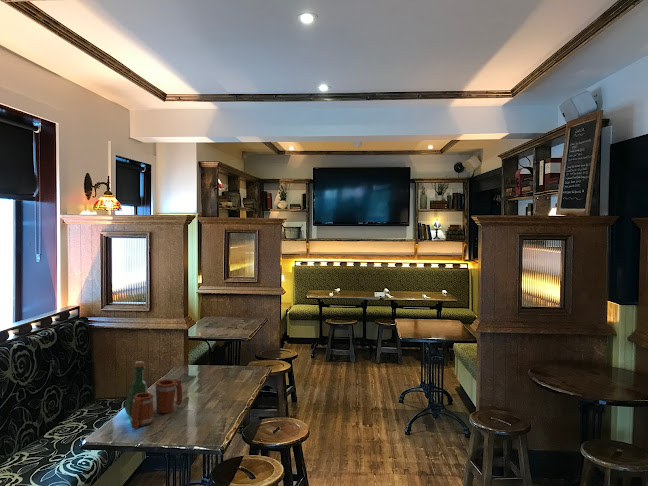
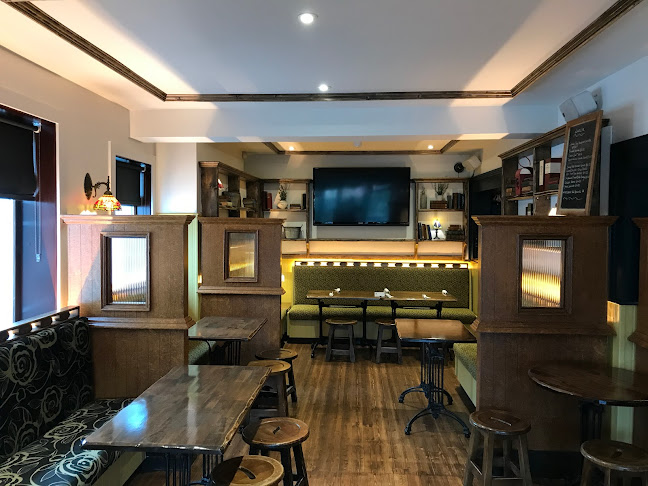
- tavern set (156, 389)
